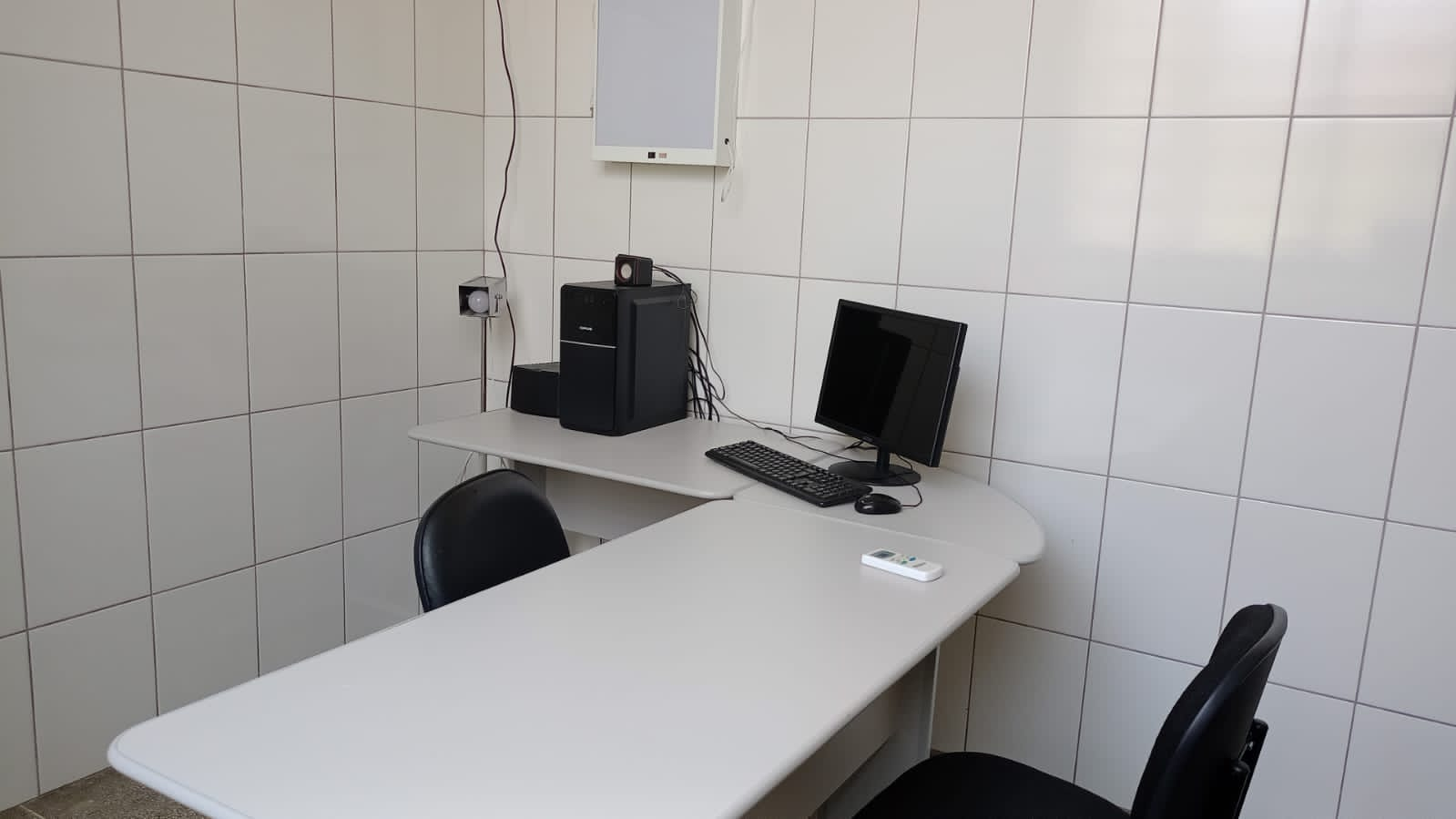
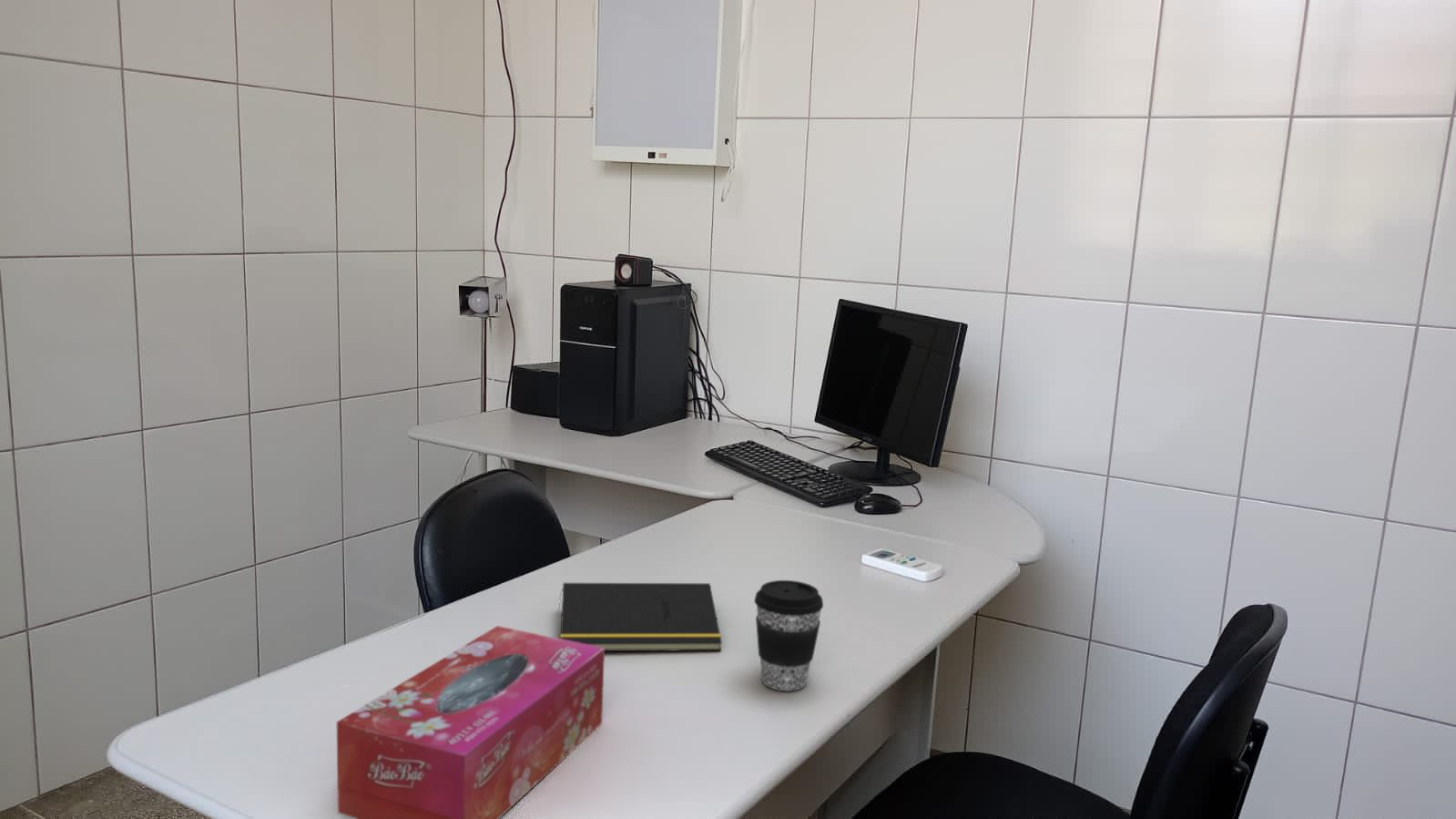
+ coffee cup (786, 635)
+ notepad (639, 615)
+ tissue box (483, 723)
